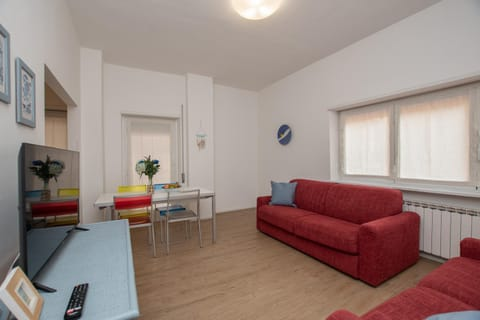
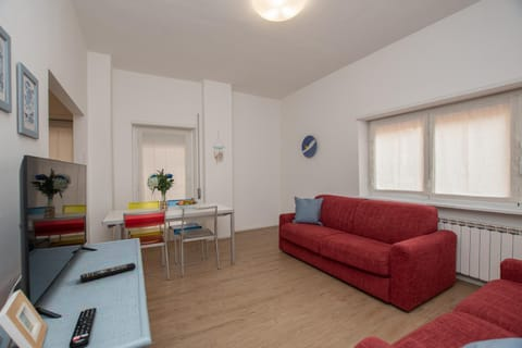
+ remote control (109, 271)
